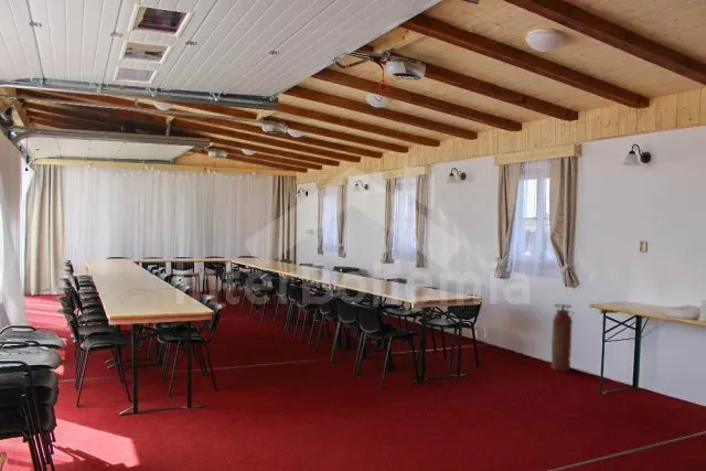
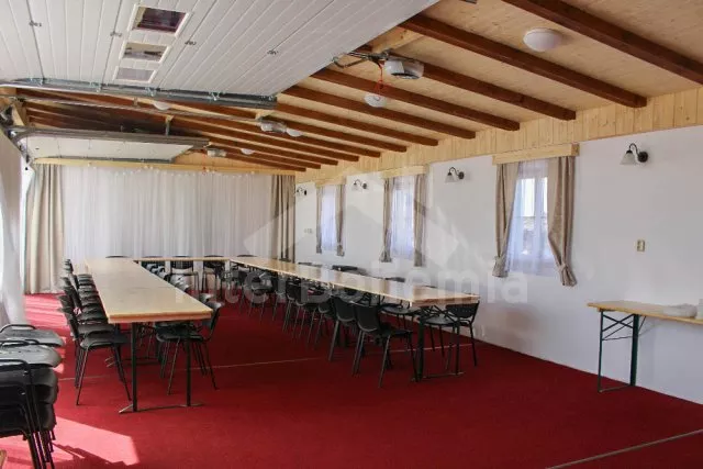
- fire extinguisher (560, 335)
